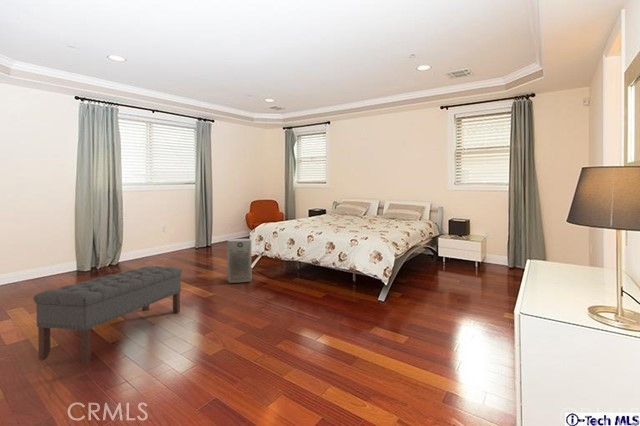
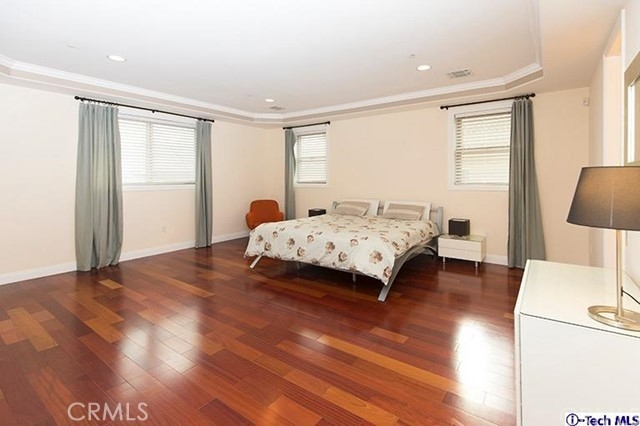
- fan (239, 259)
- bench (121, 305)
